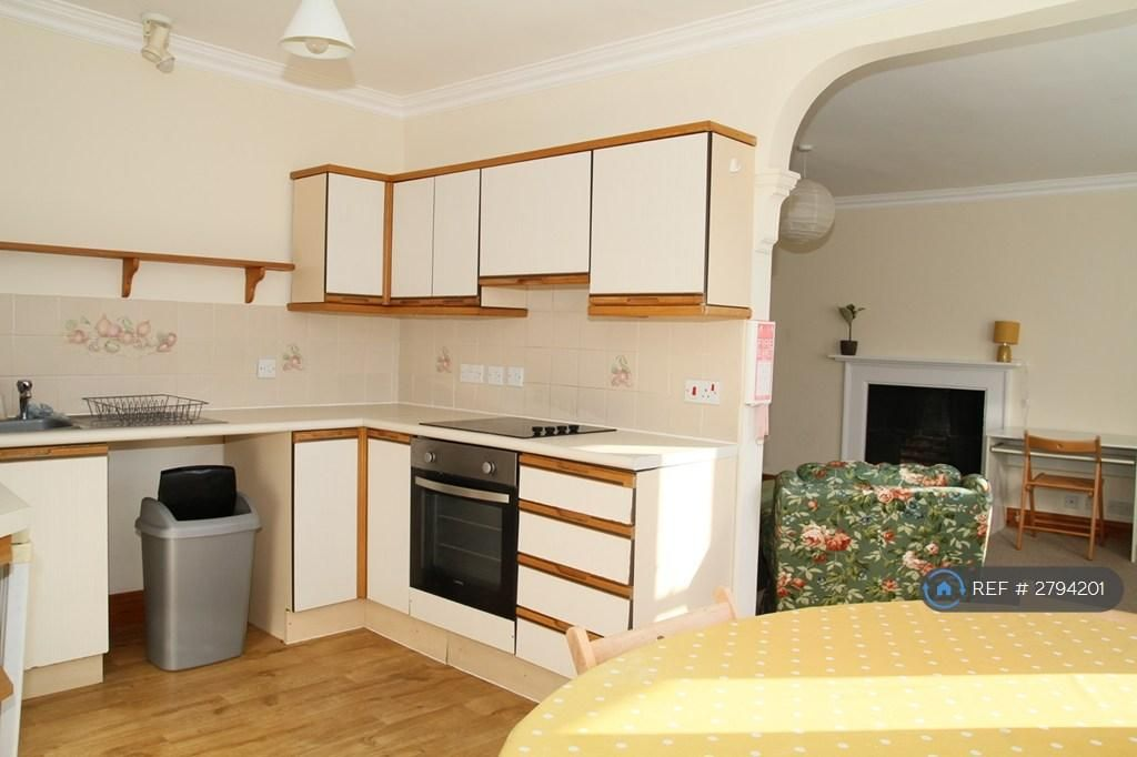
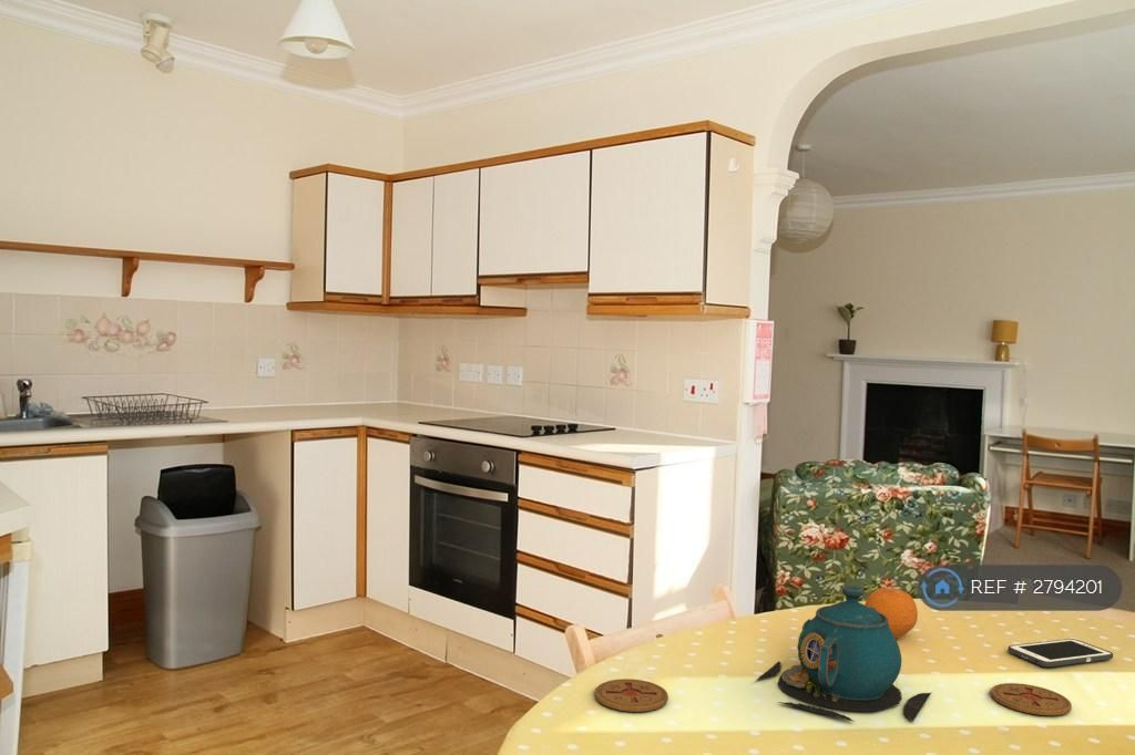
+ fruit (890, 612)
+ coaster (1030, 699)
+ teapot (842, 638)
+ coaster (631, 694)
+ cell phone (1060, 652)
